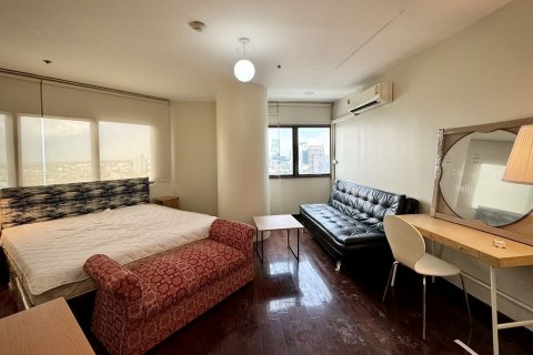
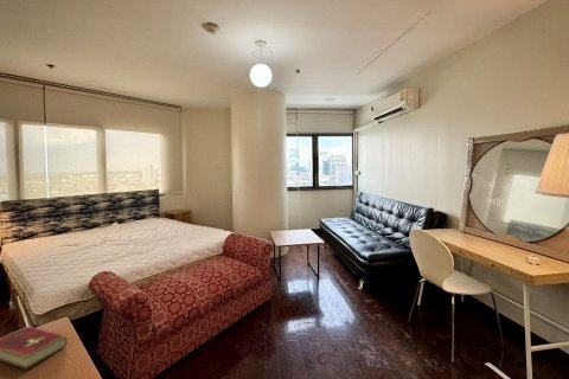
+ hardcover book (27, 345)
